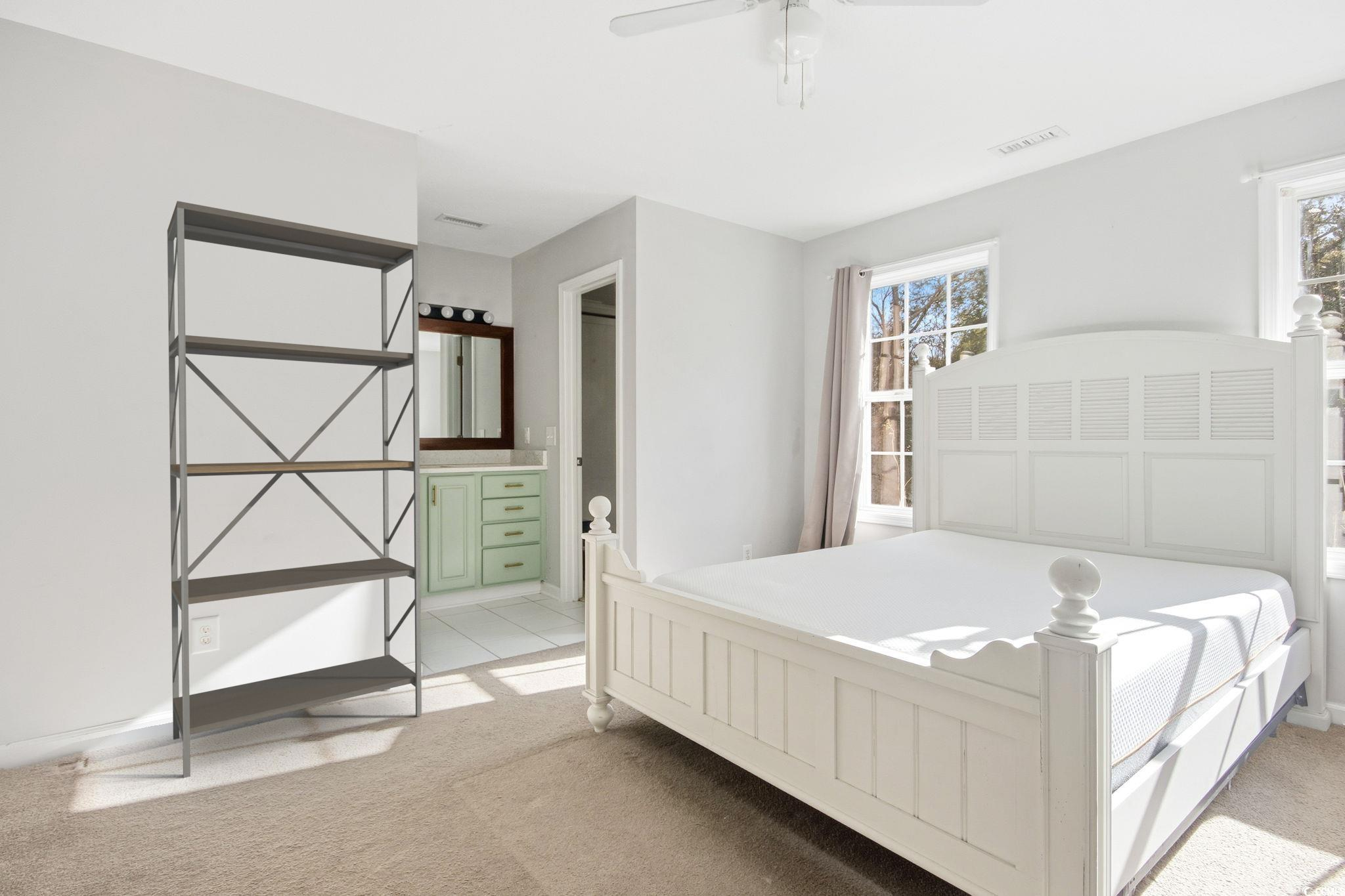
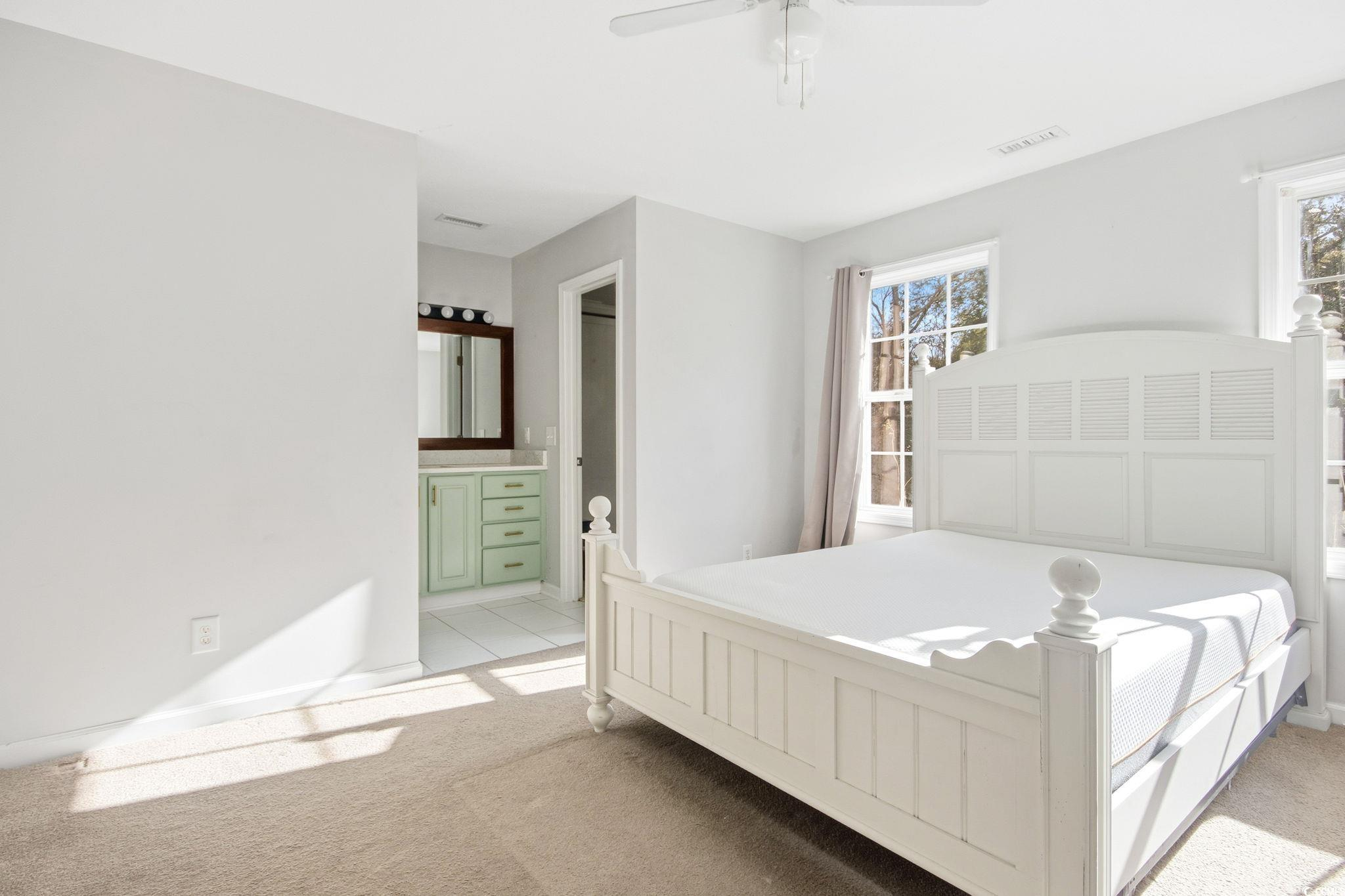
- shelving unit (302, 480)
